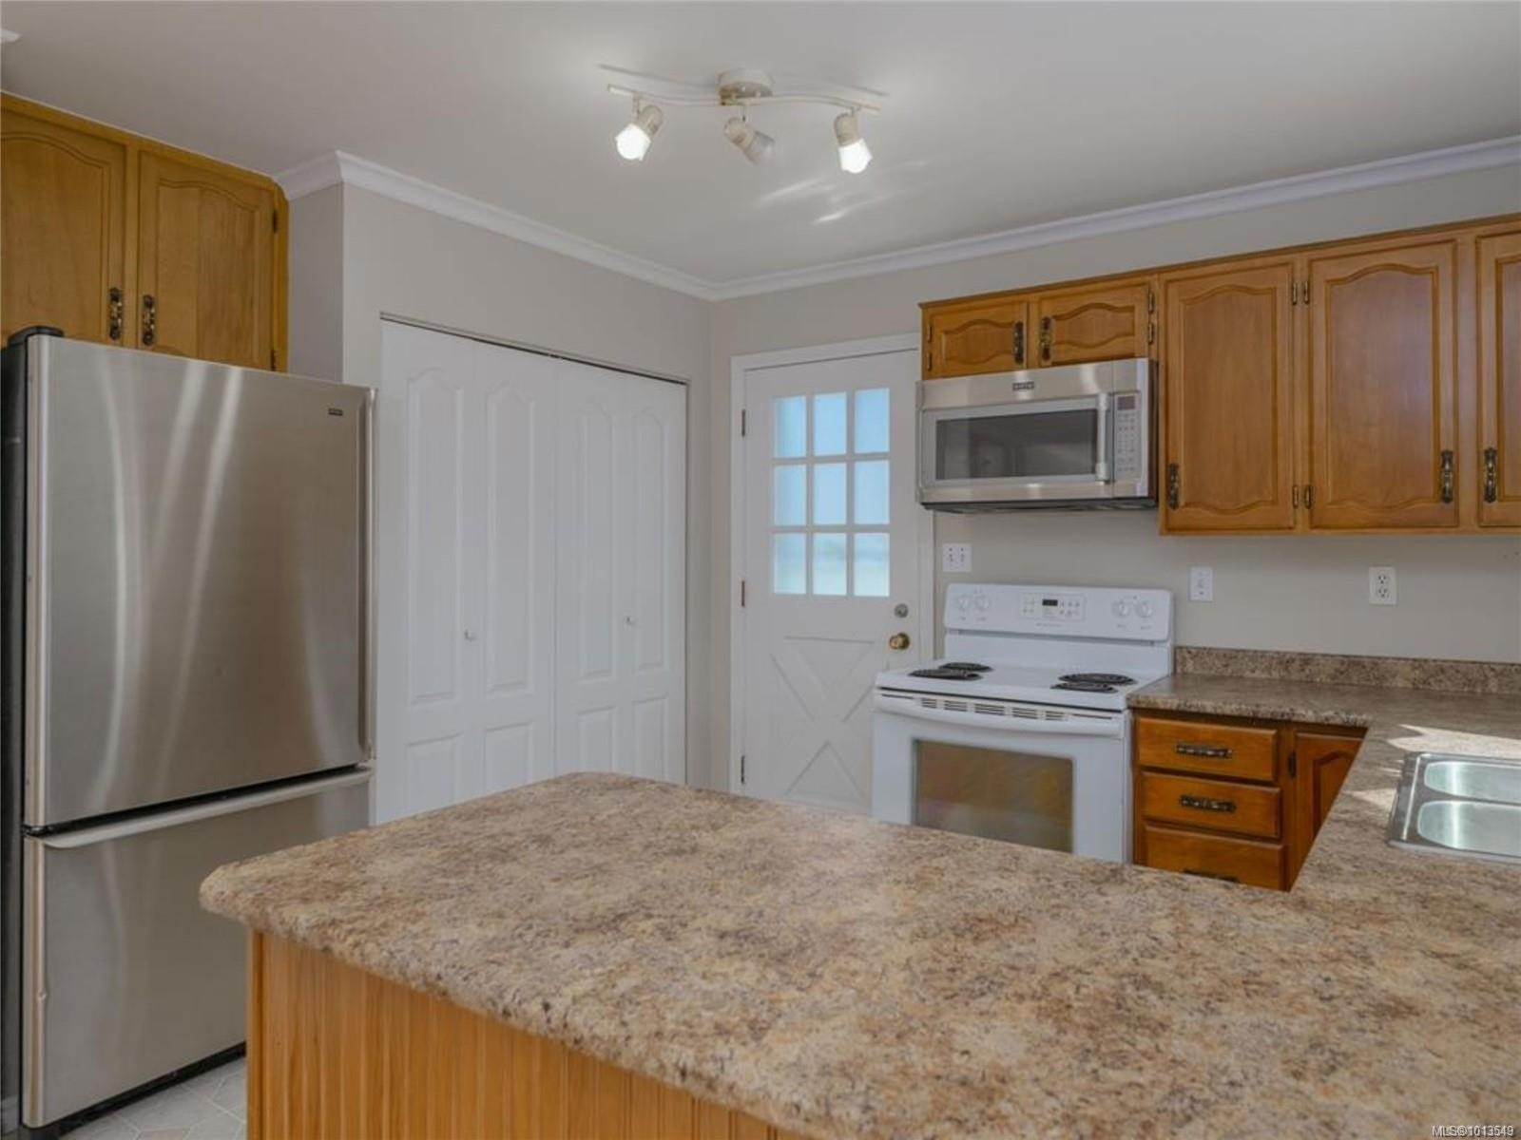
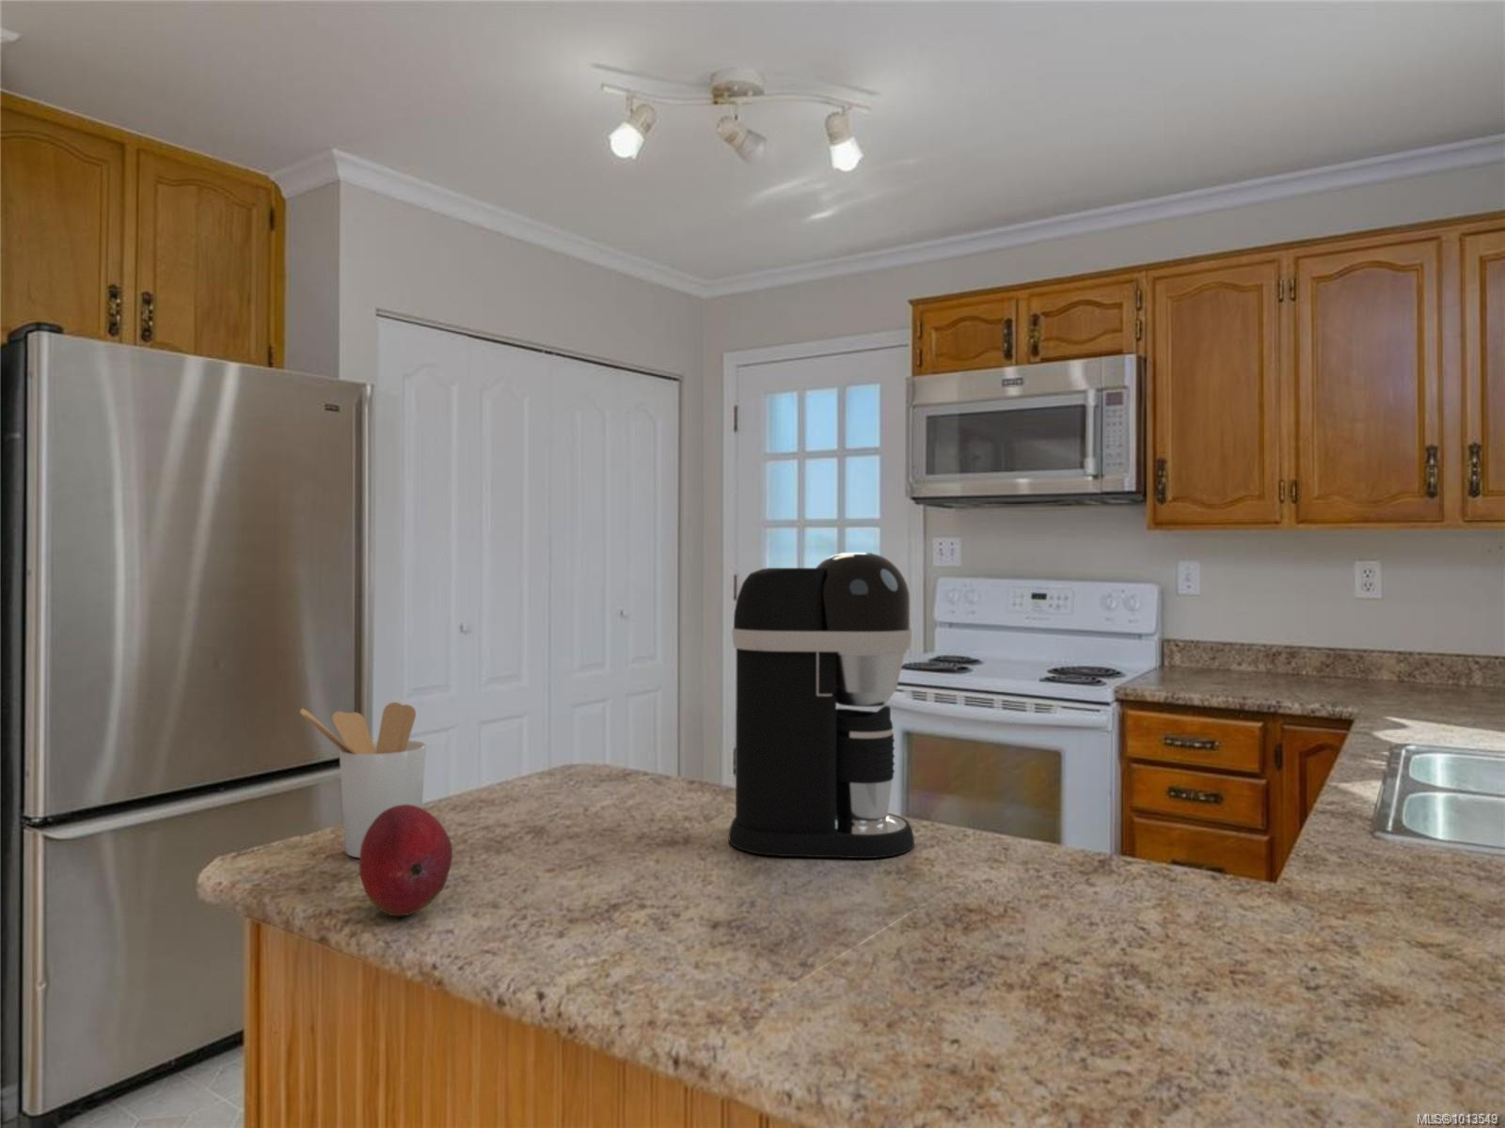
+ utensil holder (361, 775)
+ coffee maker (820, 696)
+ fruit (404, 858)
